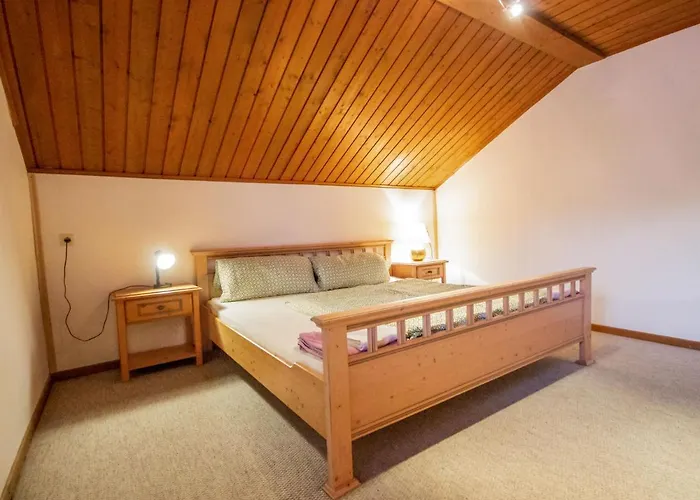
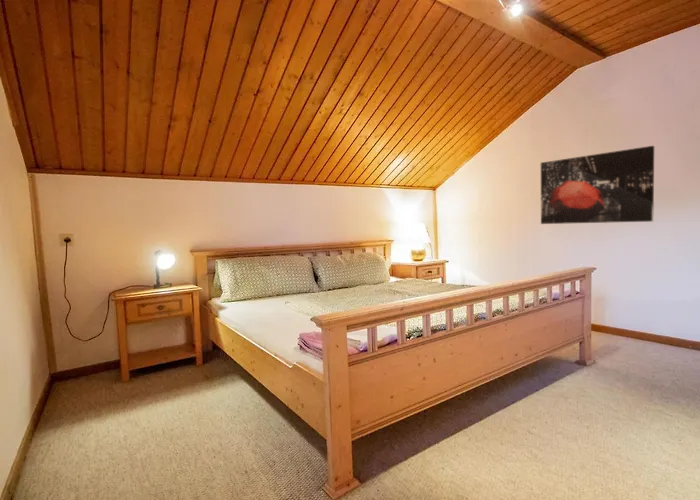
+ wall art (591, 189)
